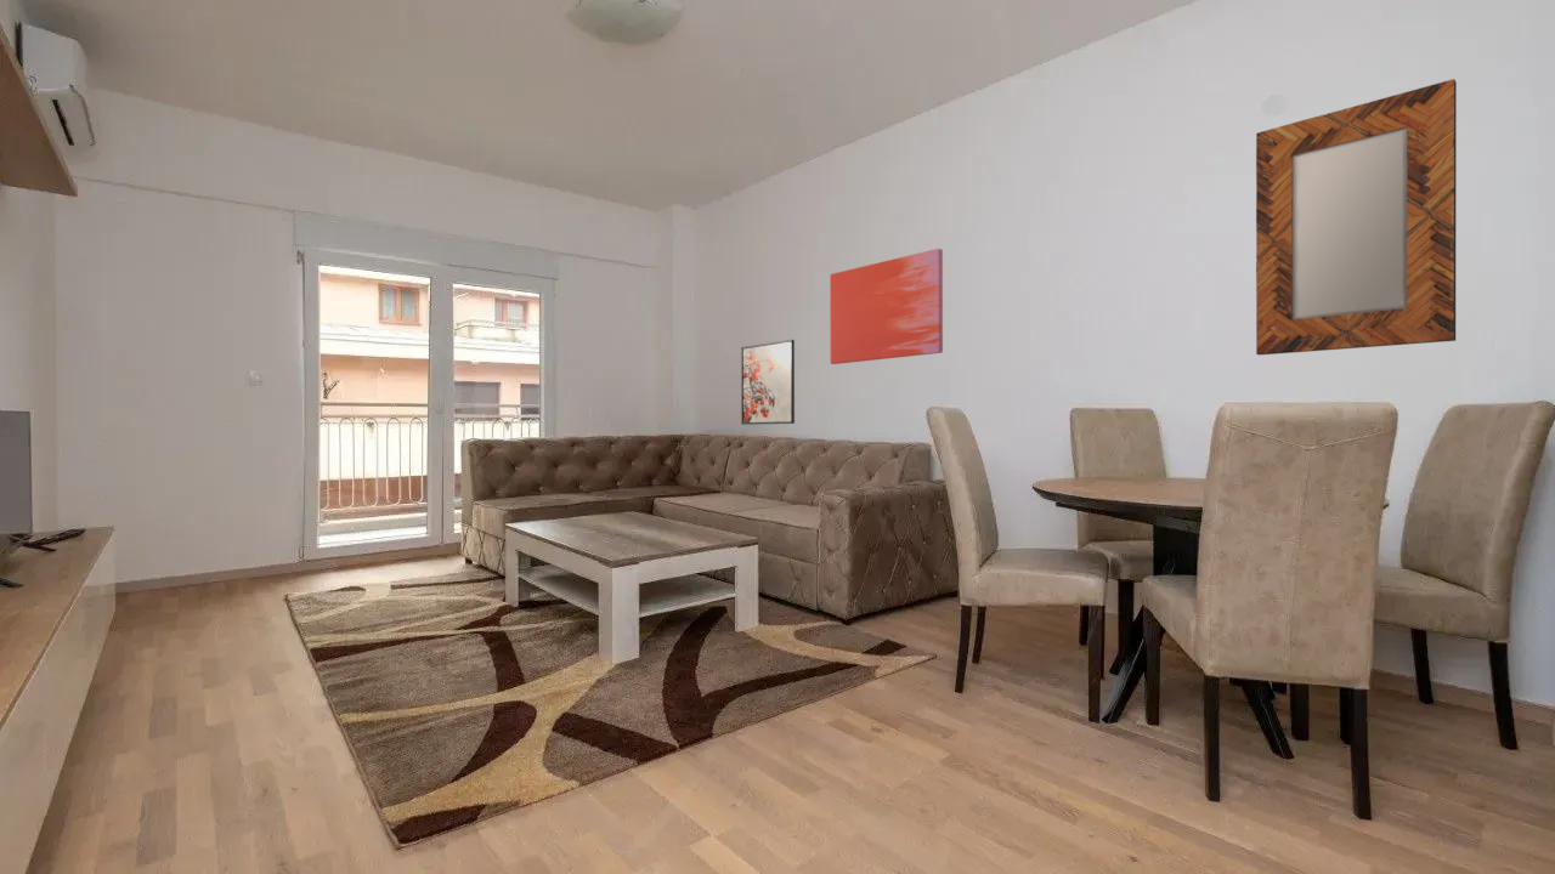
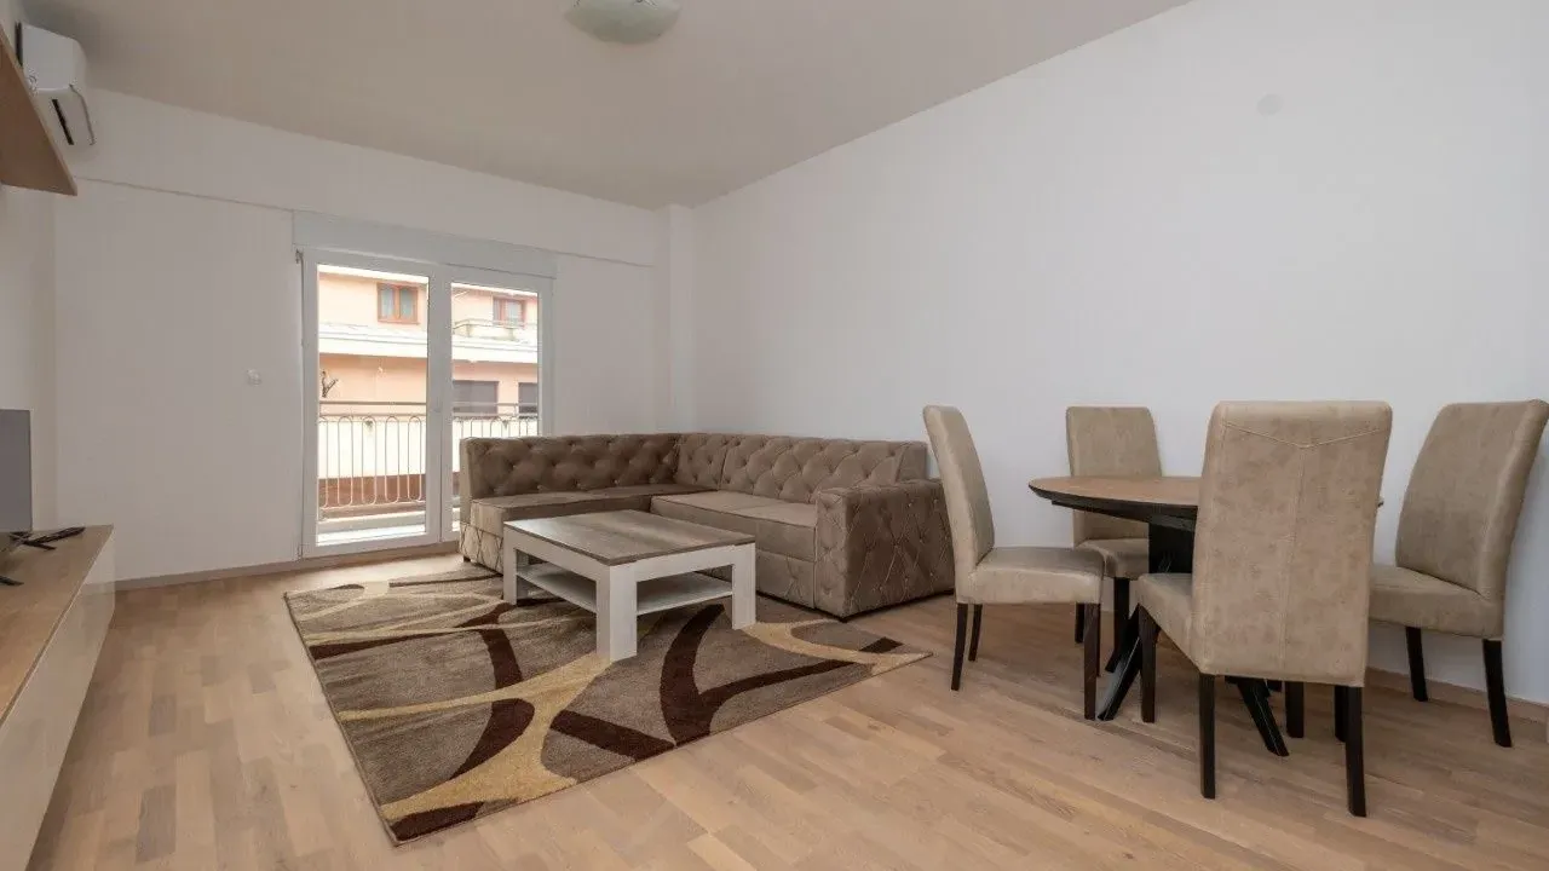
- wall art (882, 311)
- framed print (767, 384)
- home mirror (1347, 228)
